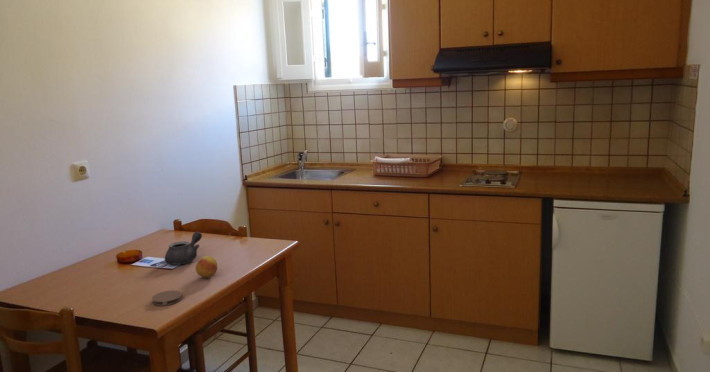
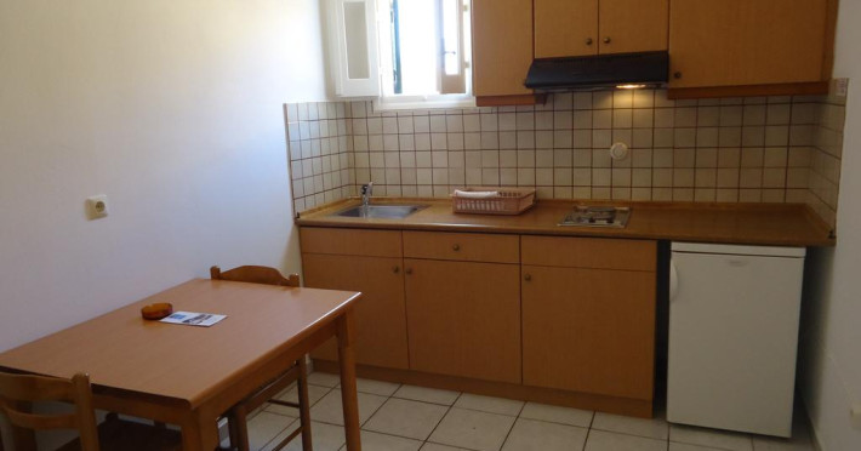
- coaster (167, 297)
- teapot (187, 247)
- fruit (206, 267)
